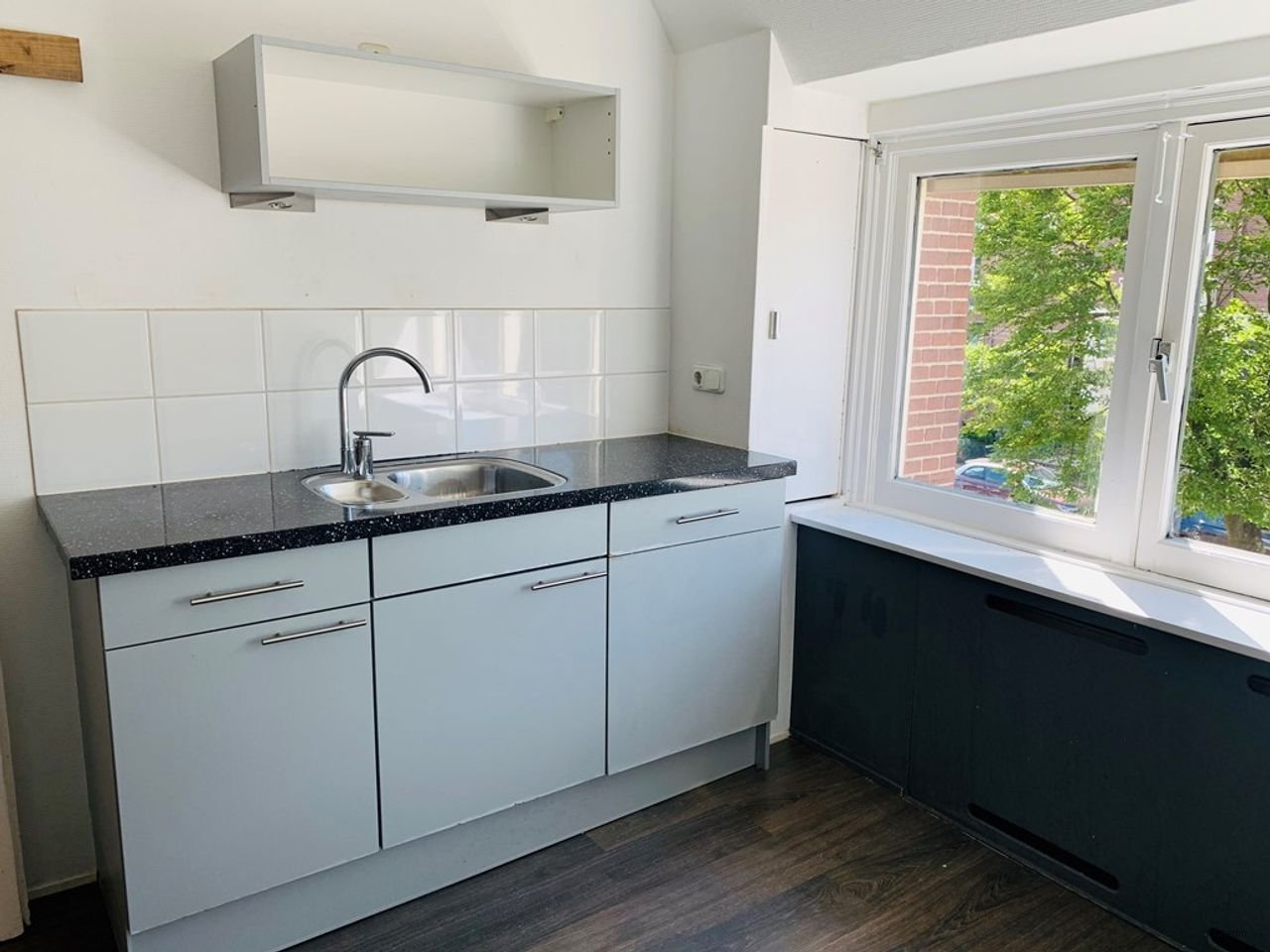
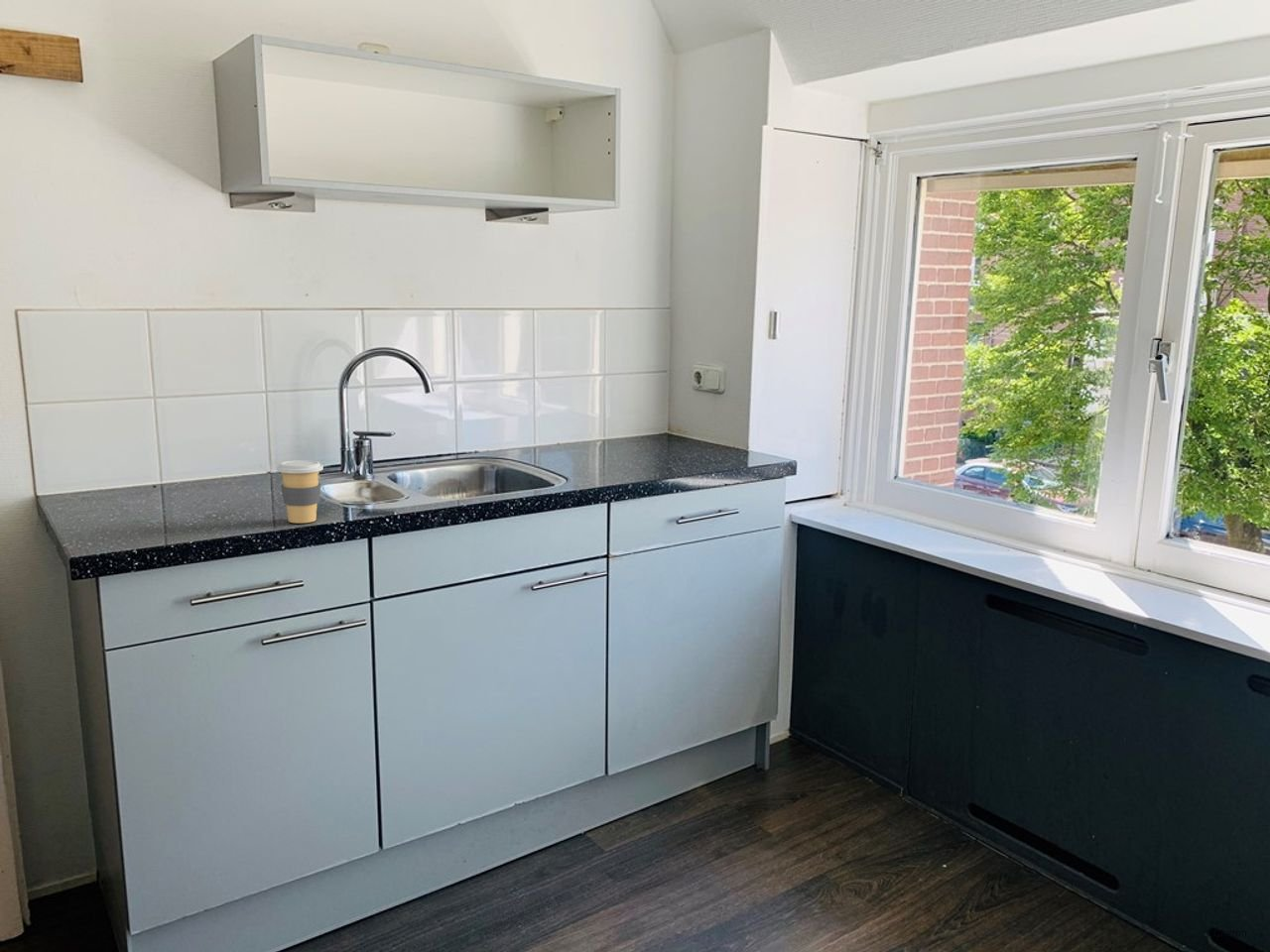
+ coffee cup (301, 491)
